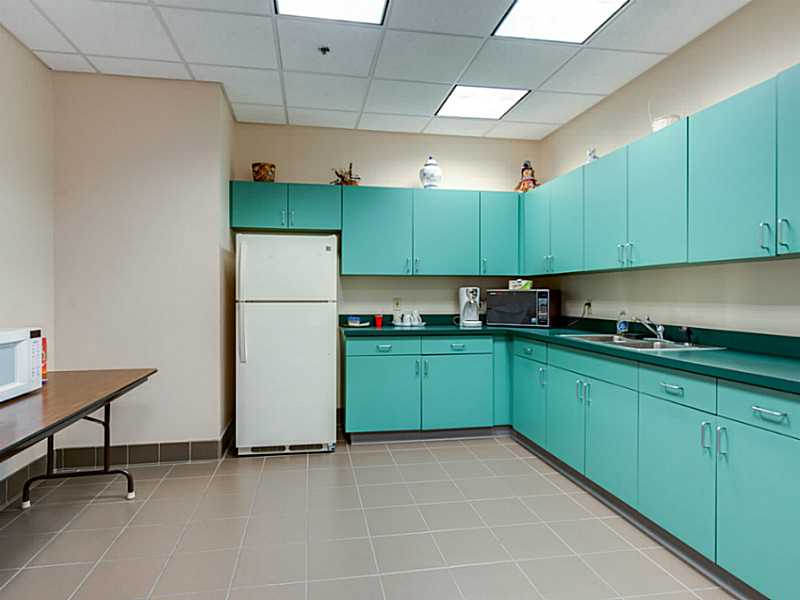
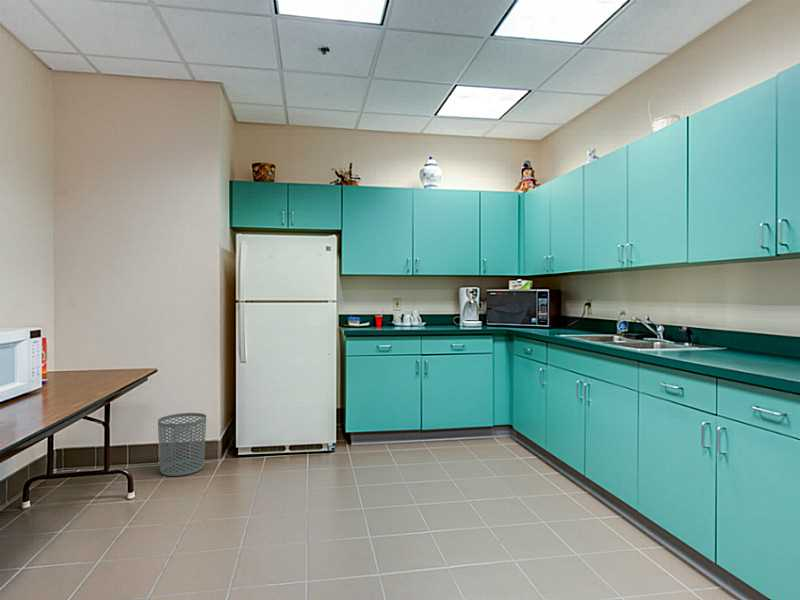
+ waste bin (182, 443)
